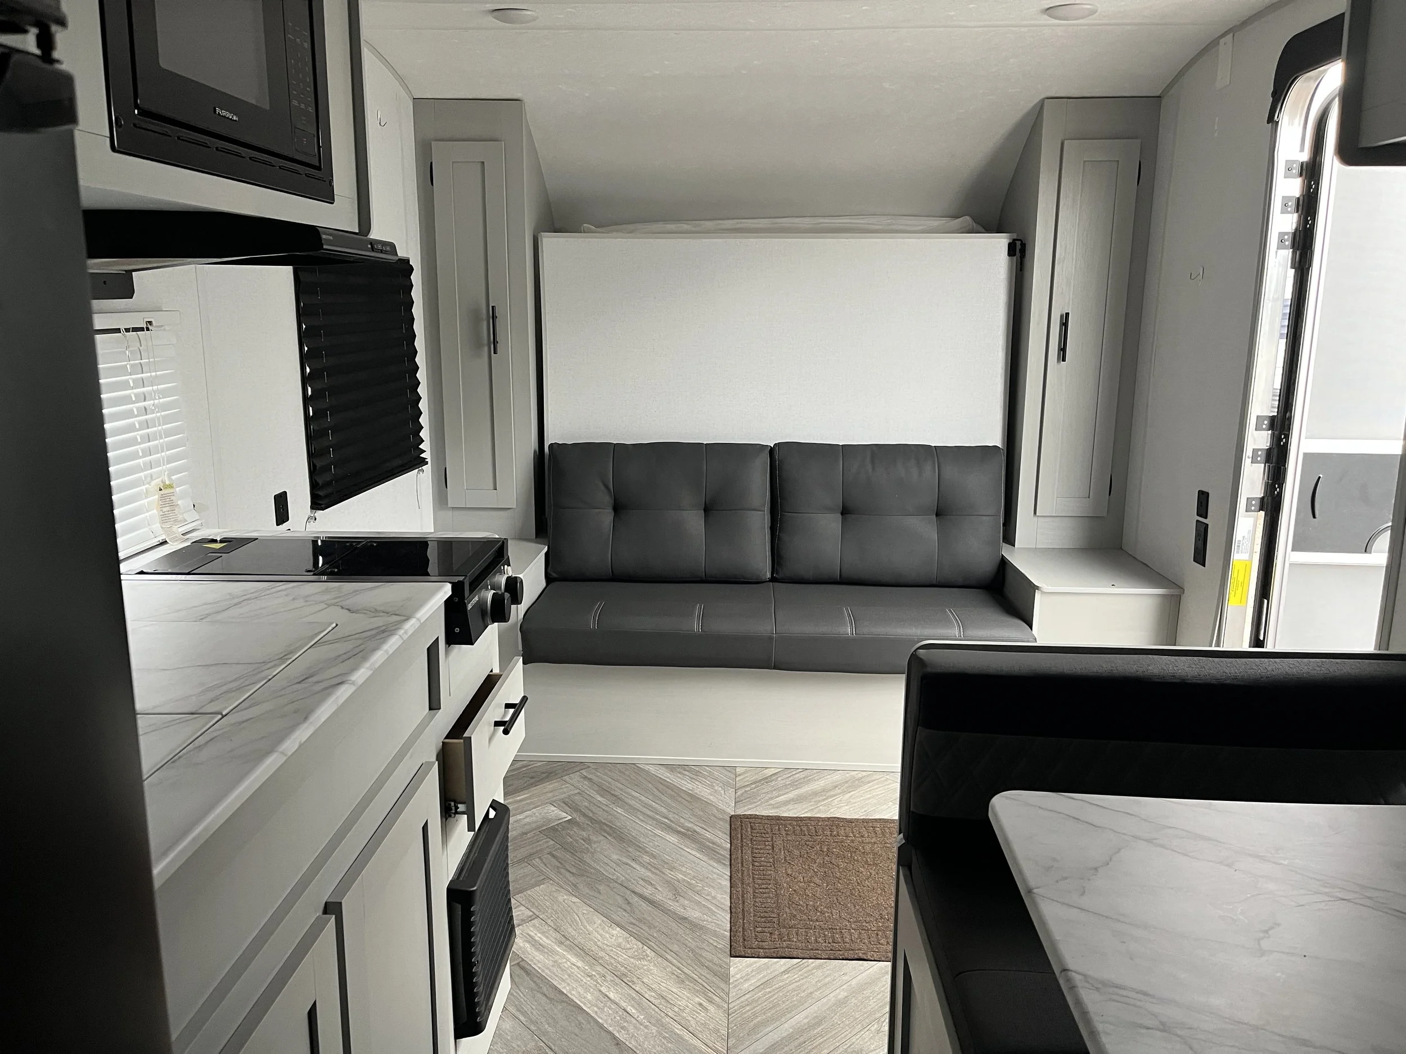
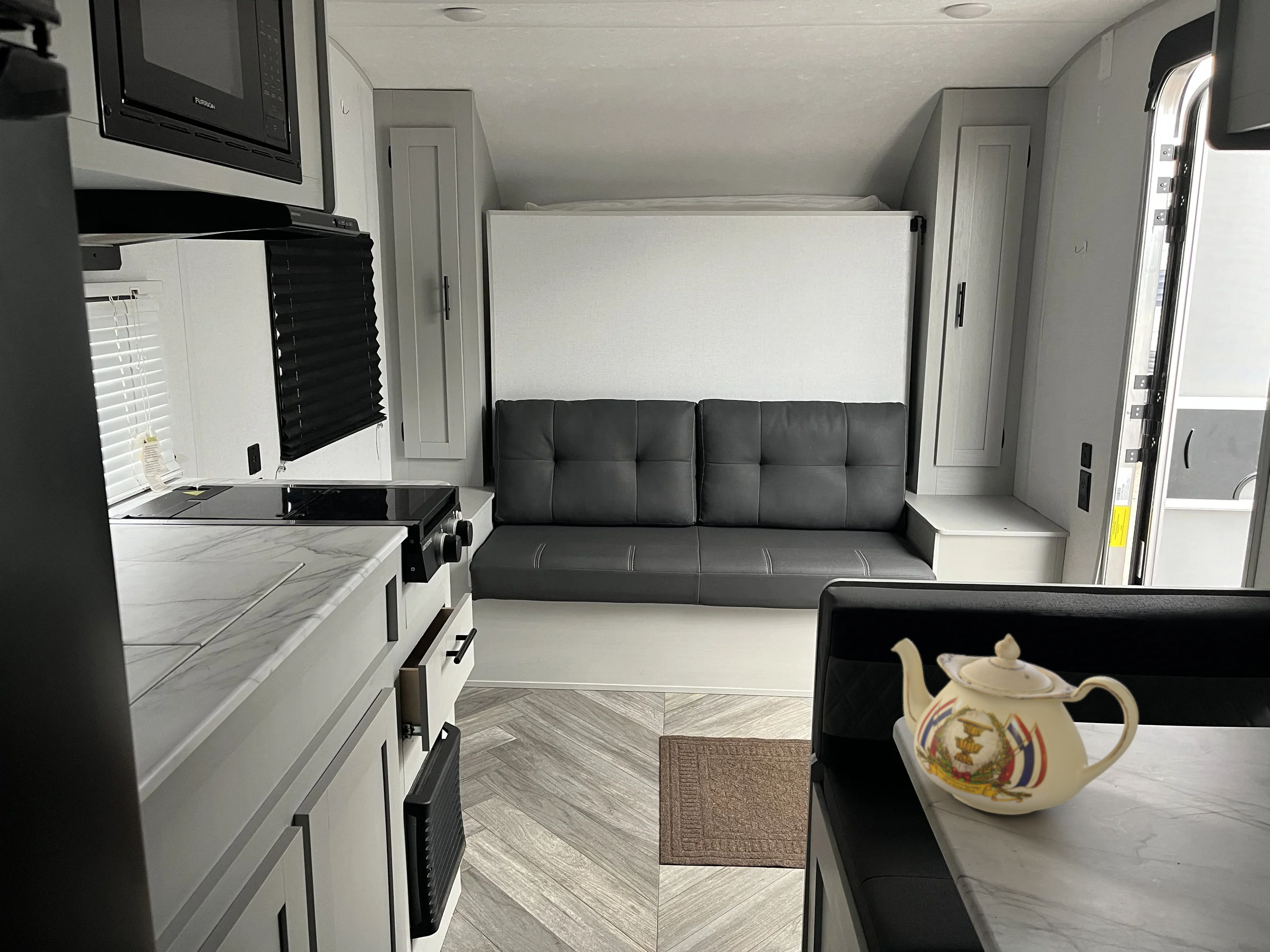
+ teapot (1001, 715)
